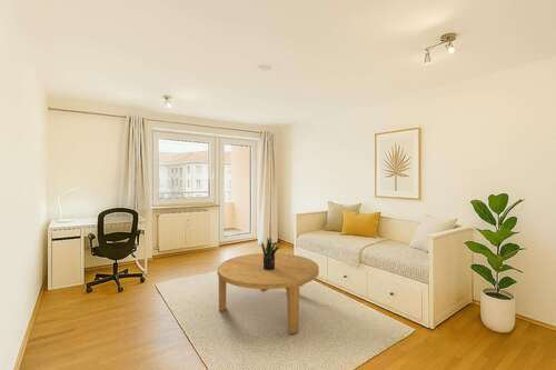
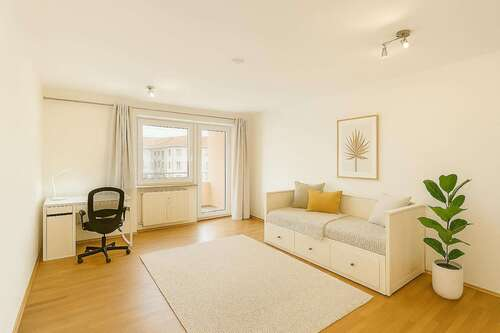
- coffee table (268, 287)
- potted plant (270, 252)
